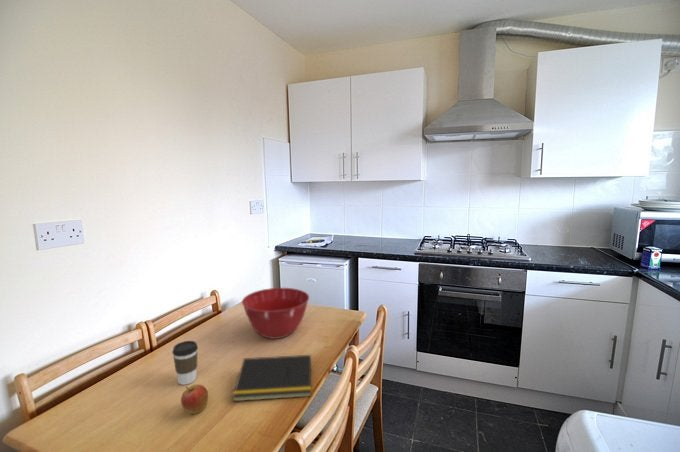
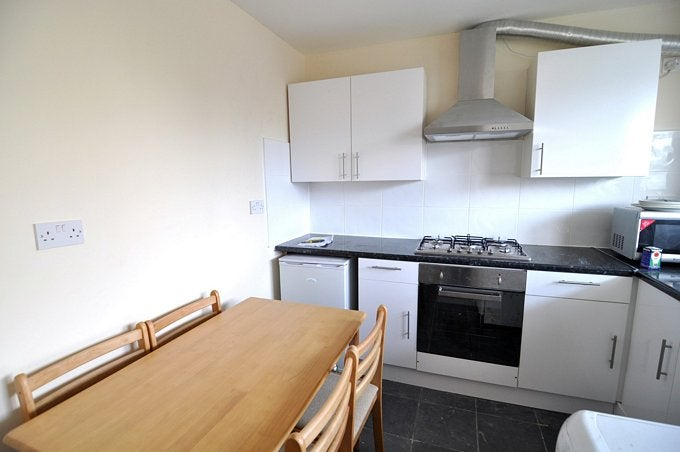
- notepad (275, 376)
- mixing bowl (276, 314)
- coffee cup (186, 362)
- fruit (194, 397)
